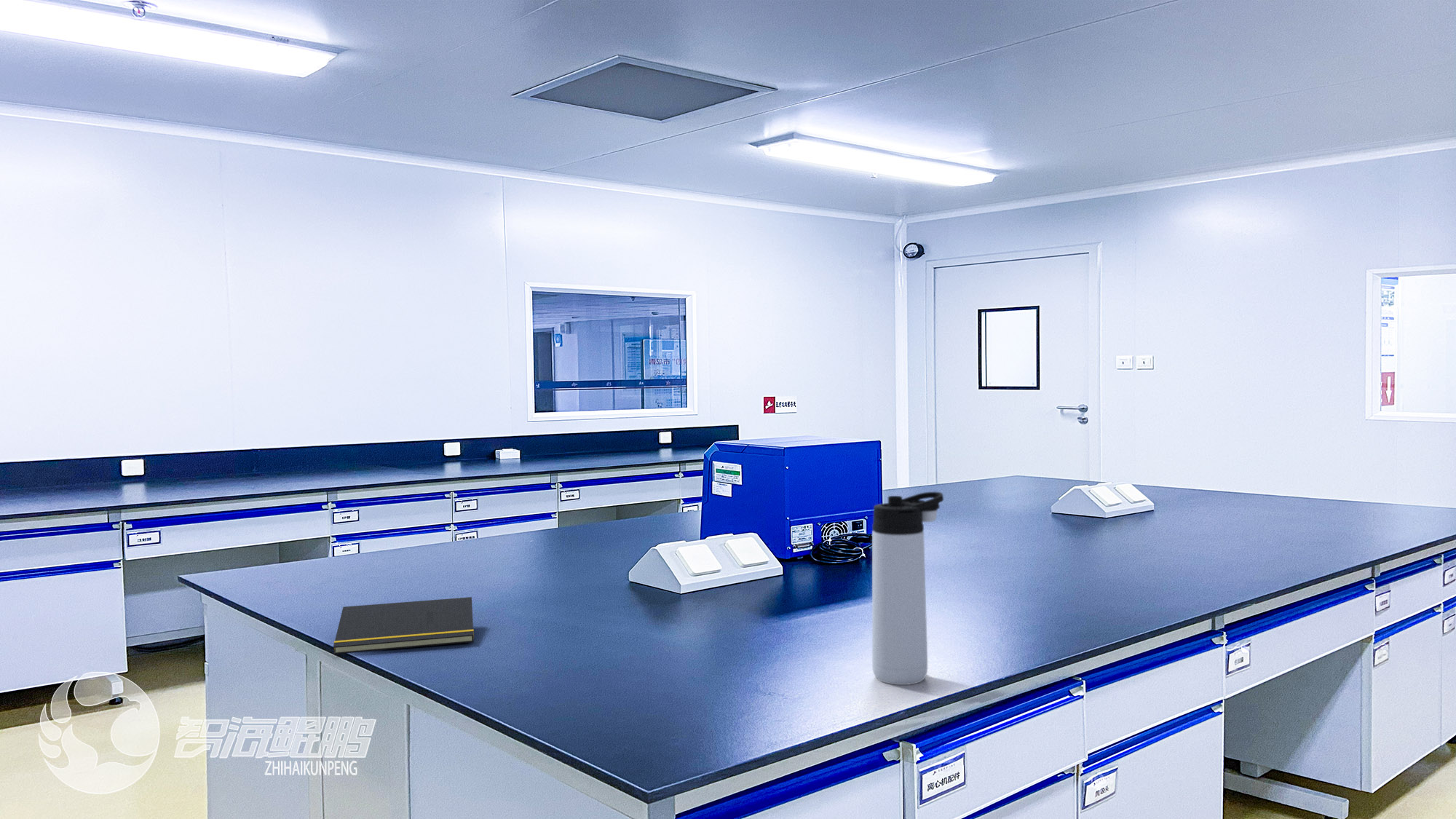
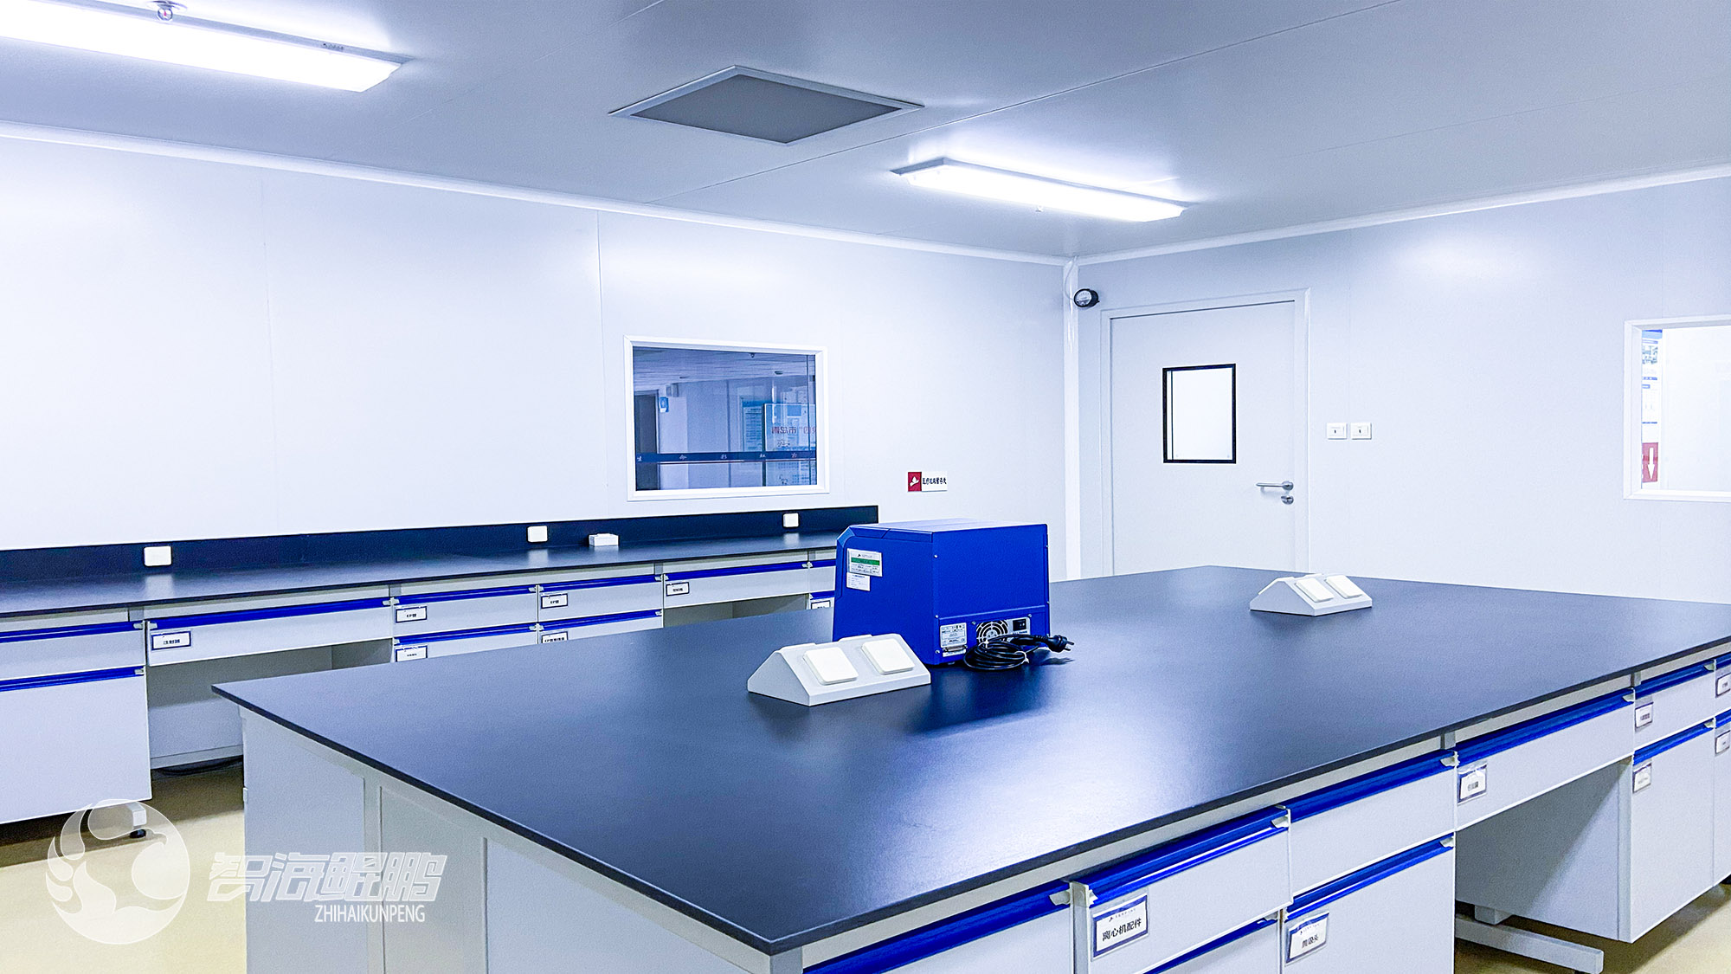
- thermos bottle (909, 585)
- notepad (406, 624)
